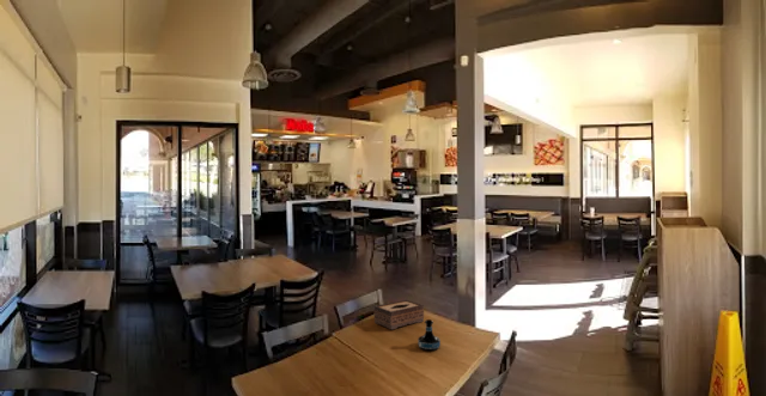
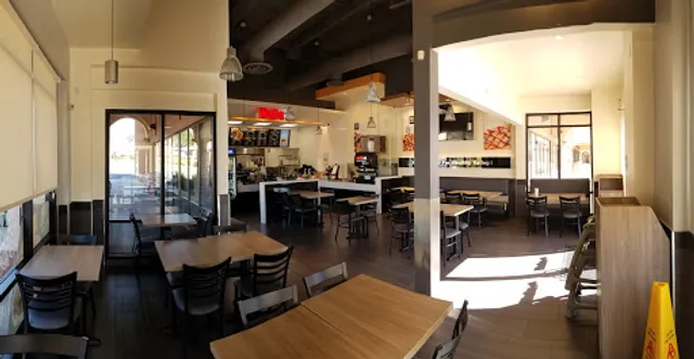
- tissue box (399, 313)
- tequila bottle (428, 333)
